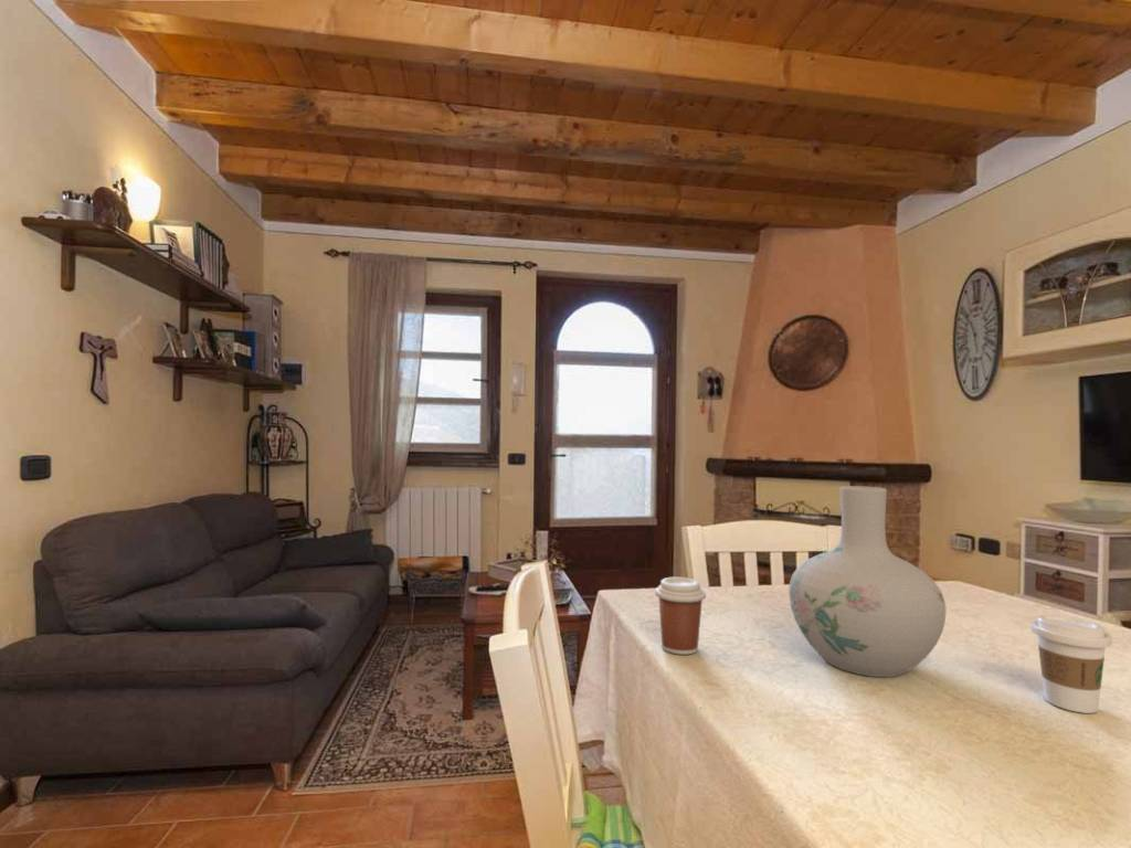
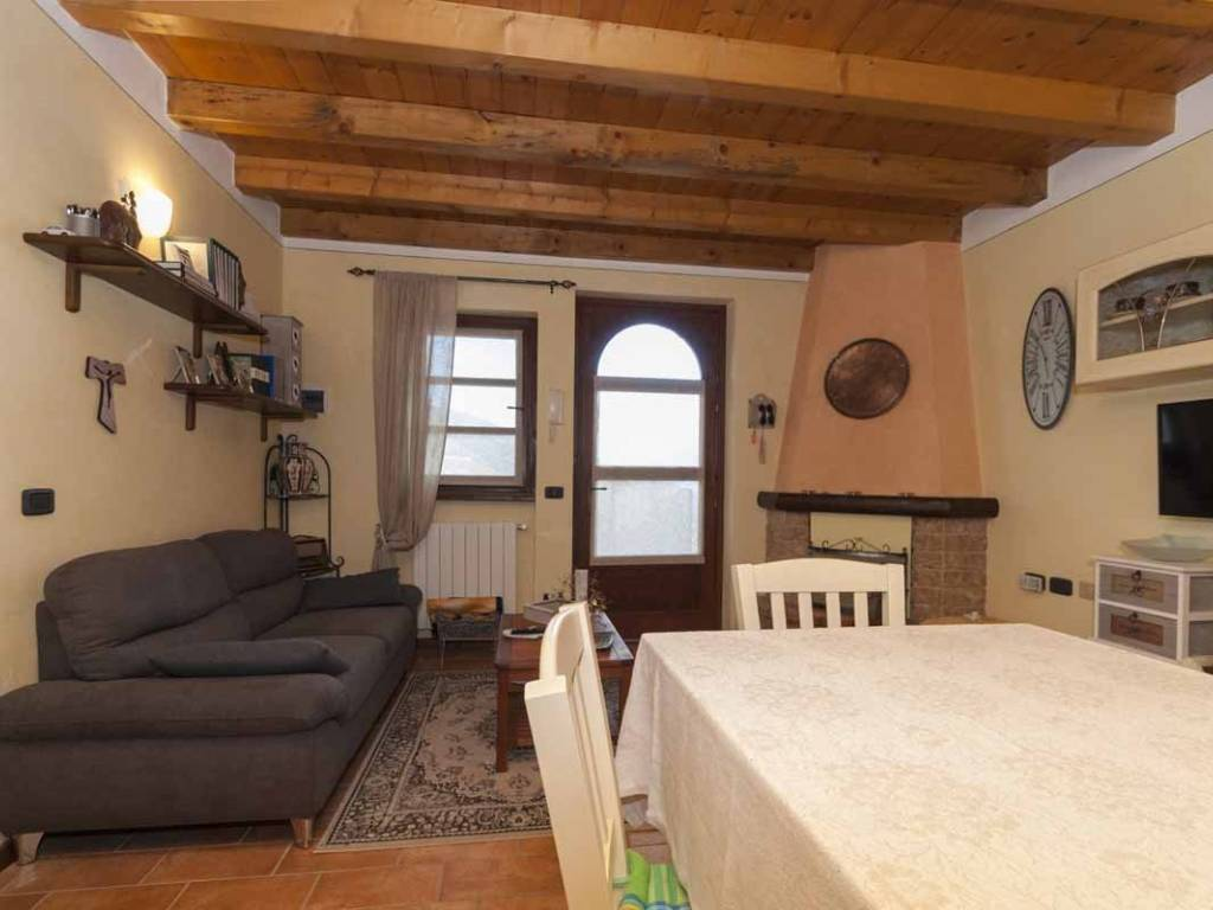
- coffee cup (679, 614)
- vase (863, 574)
- coffee cup (1070, 662)
